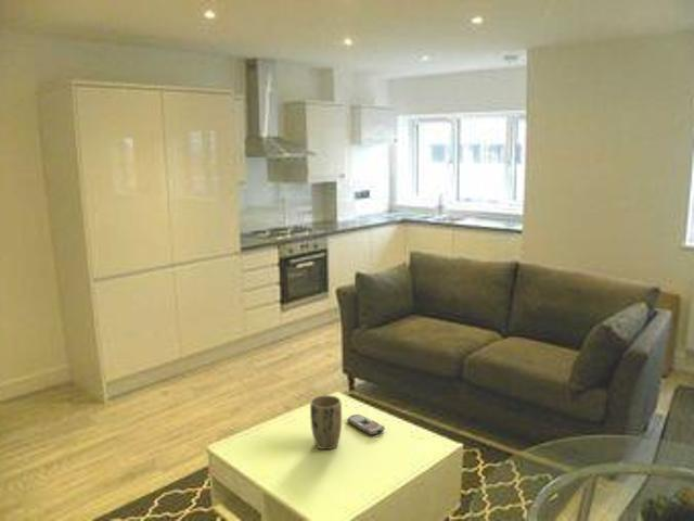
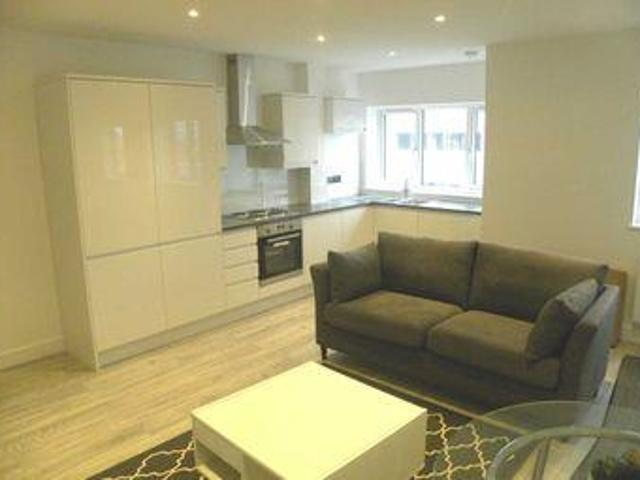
- plant pot (325, 422)
- remote control (364, 423)
